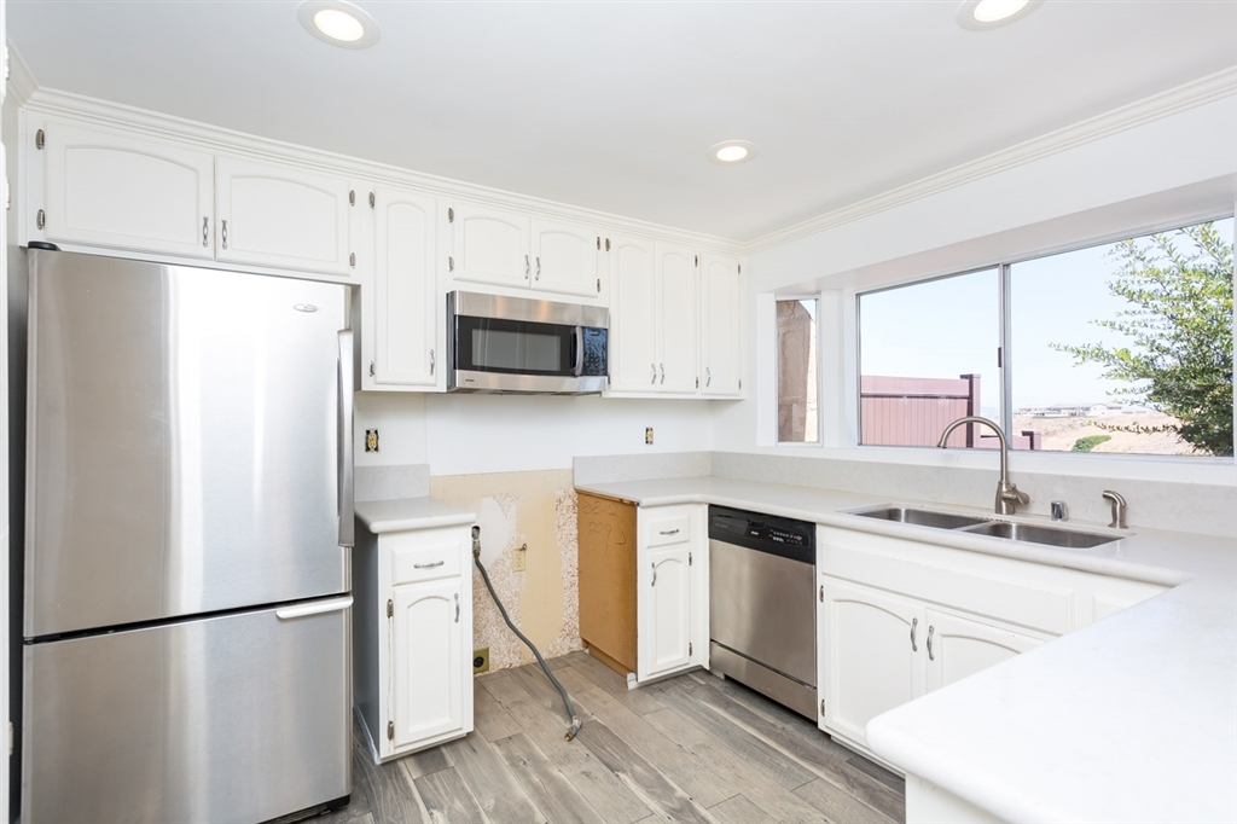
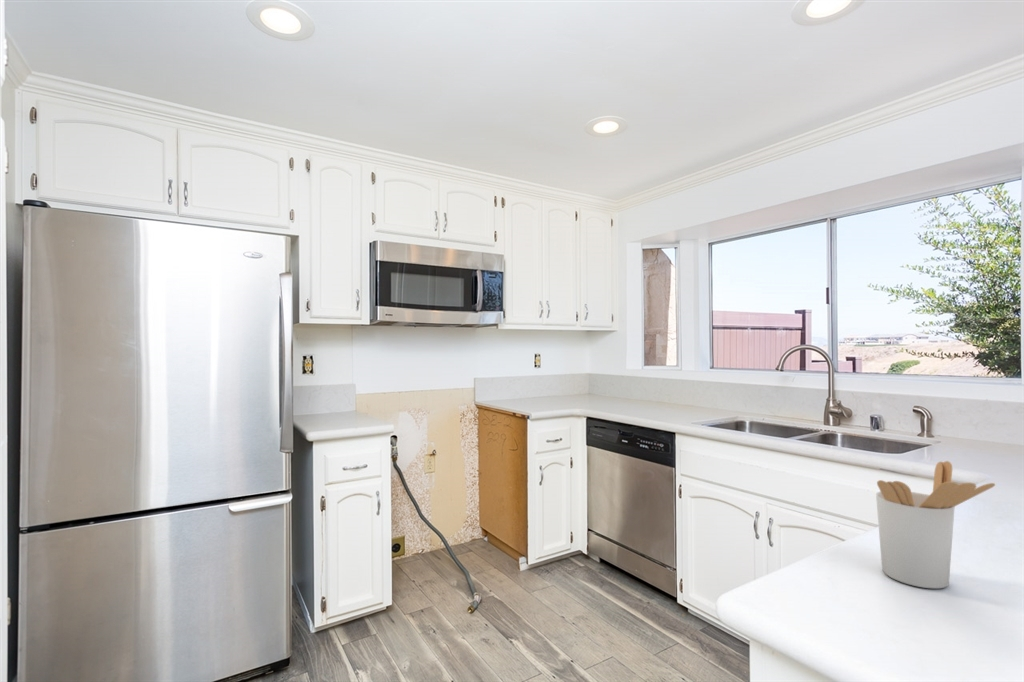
+ utensil holder (929, 524)
